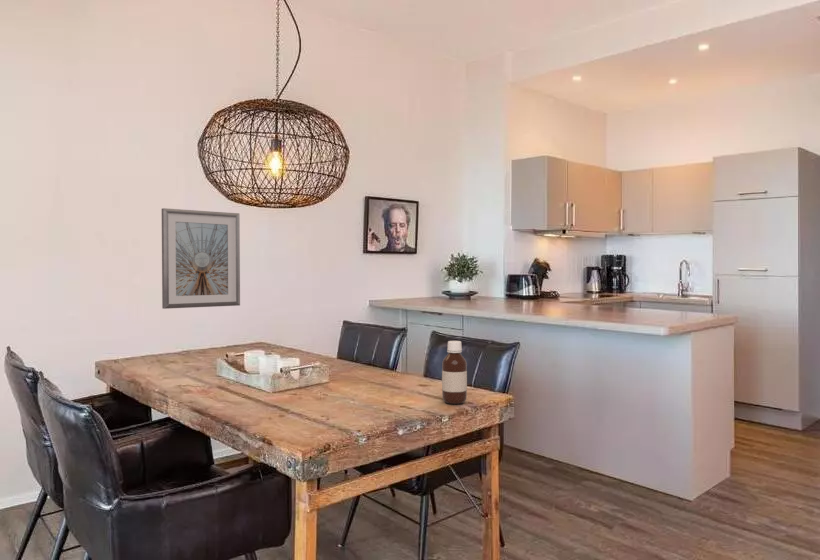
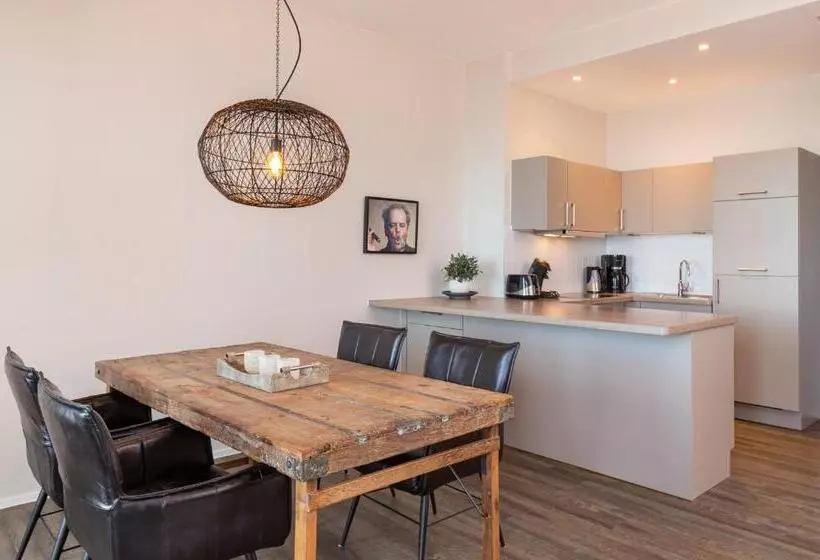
- picture frame (202, 259)
- bottle (454, 371)
